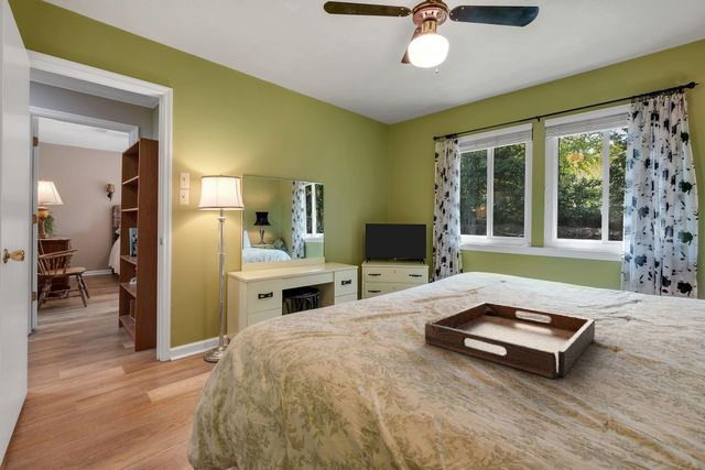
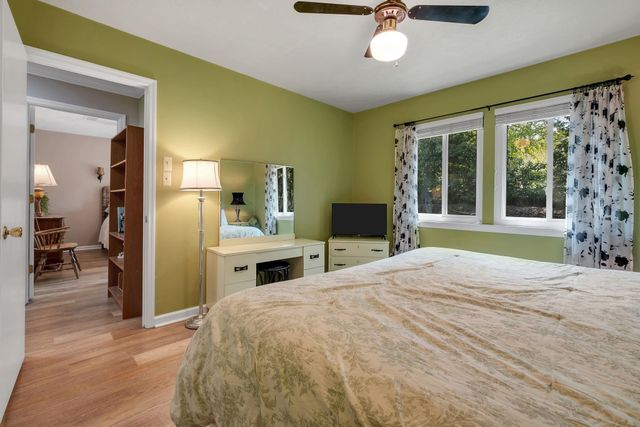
- serving tray (511, 330)
